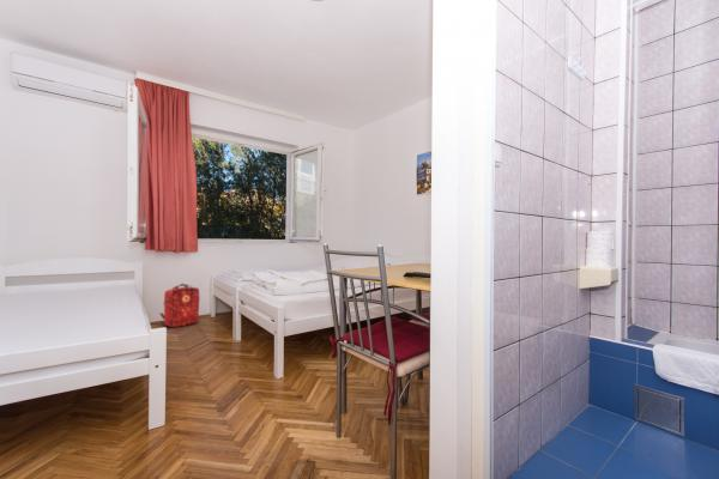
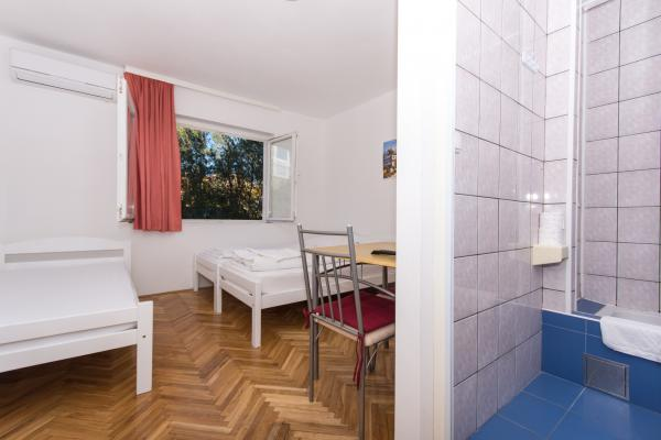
- backpack (180, 303)
